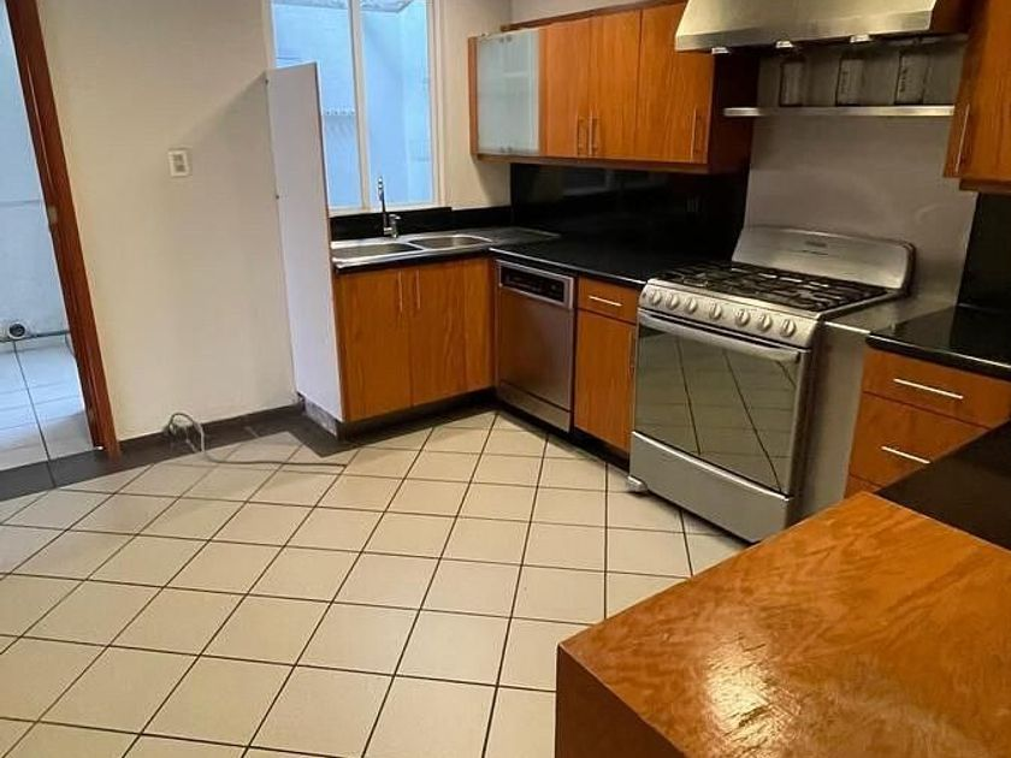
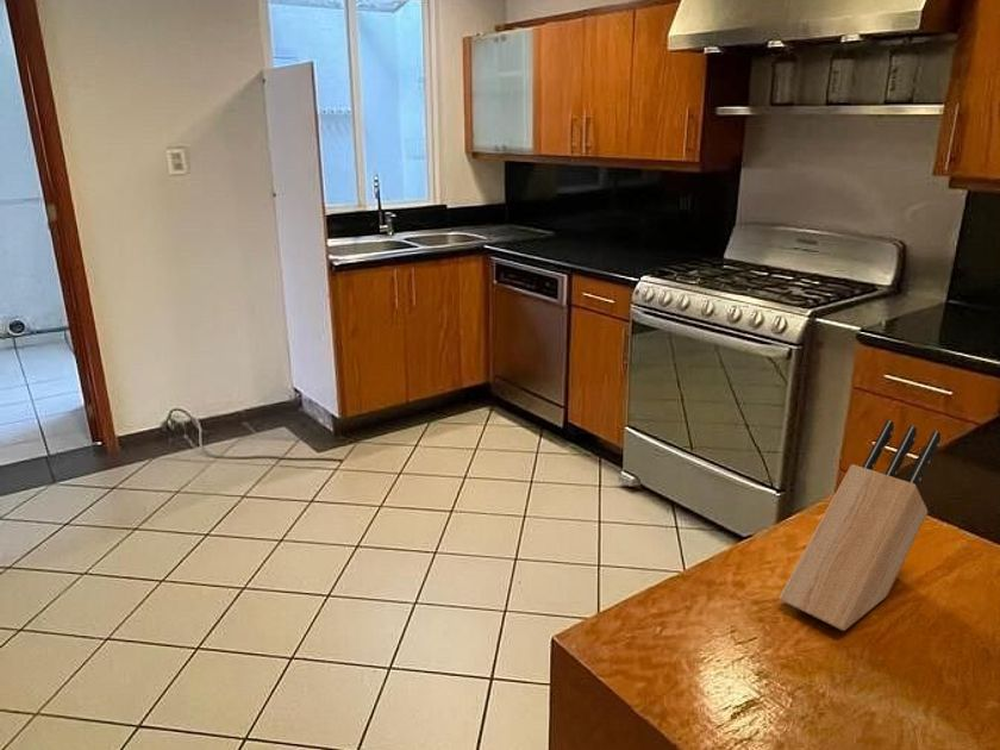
+ knife block (867, 514)
